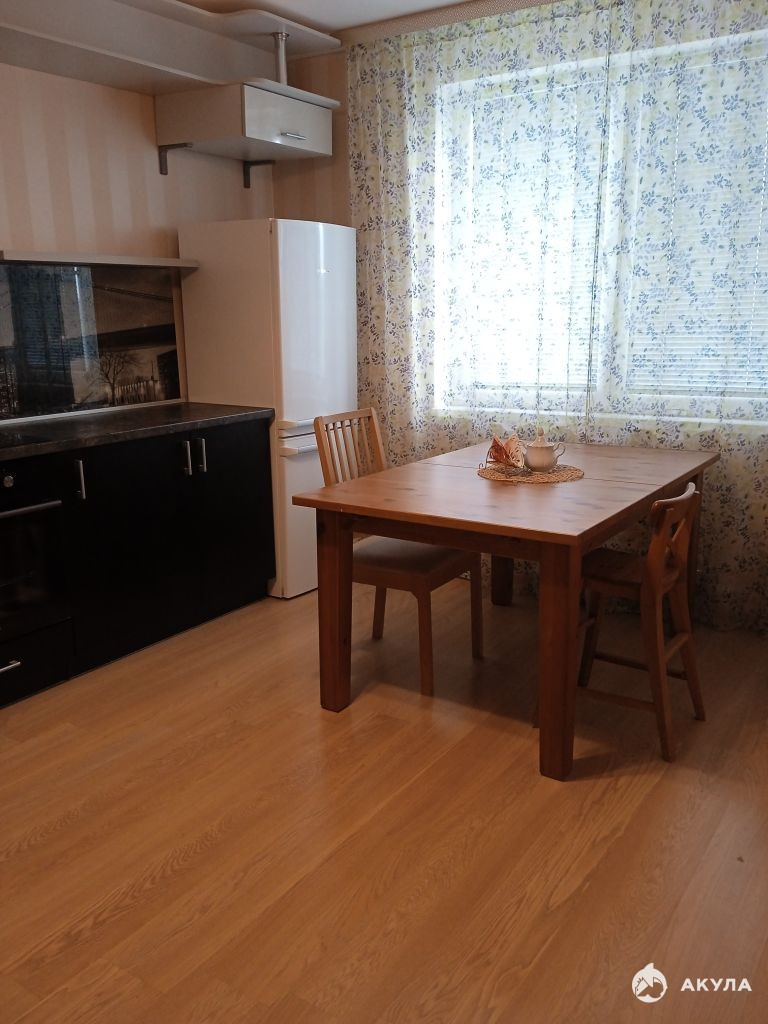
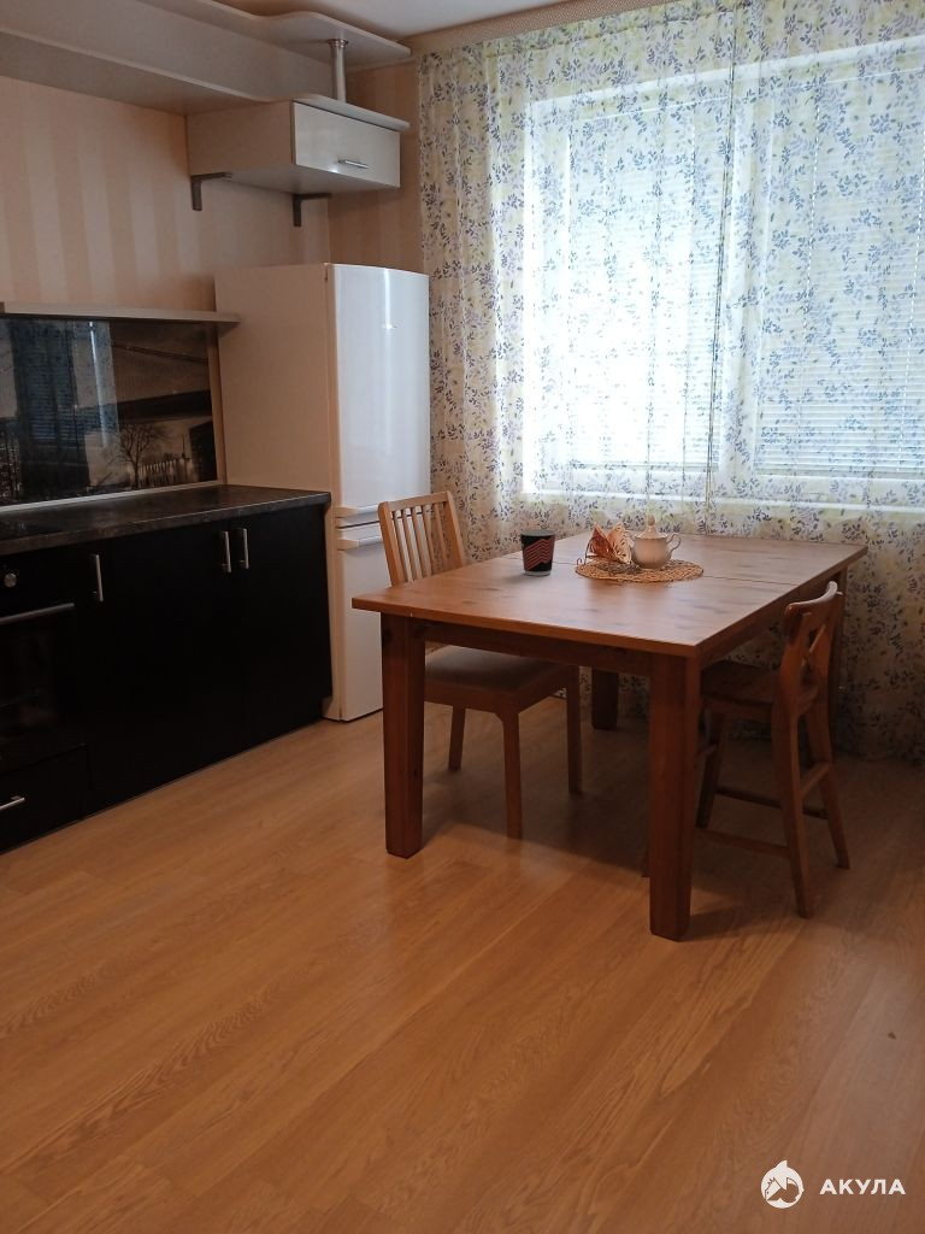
+ cup (537, 552)
